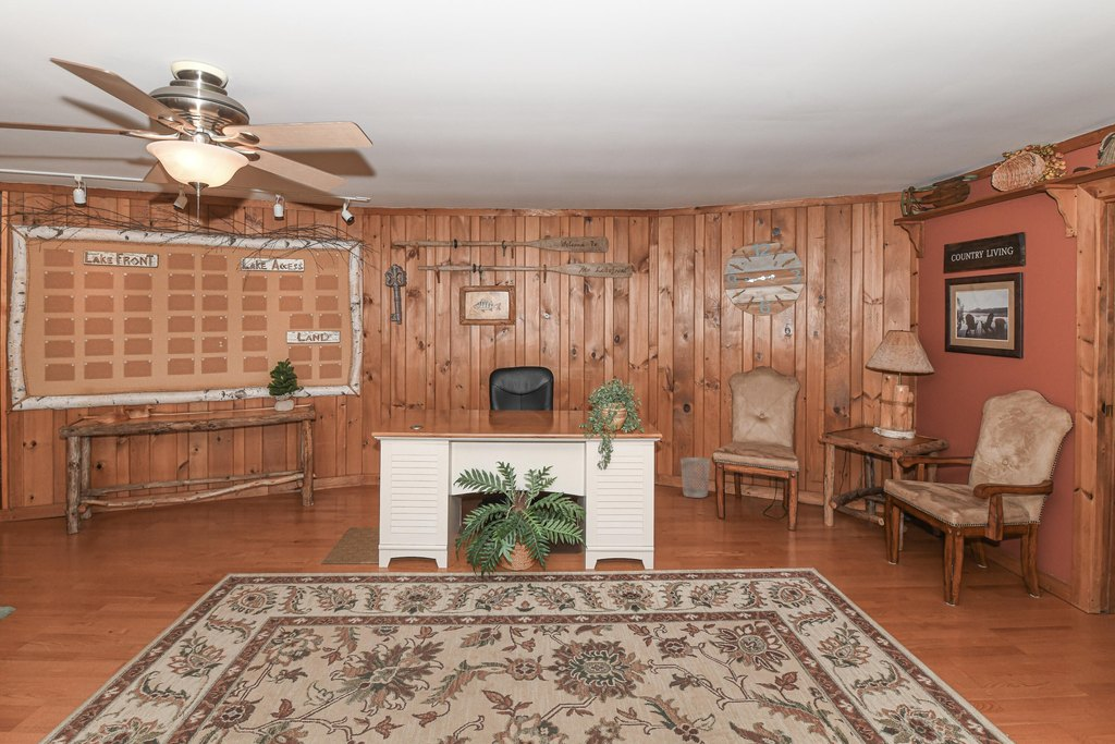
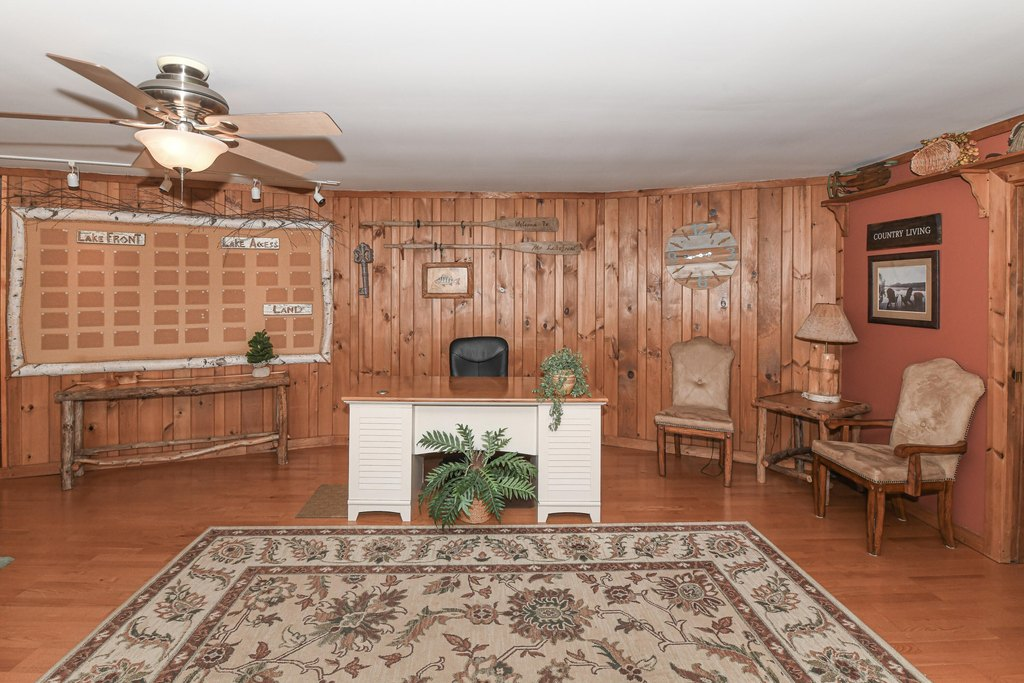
- wastebasket (695, 477)
